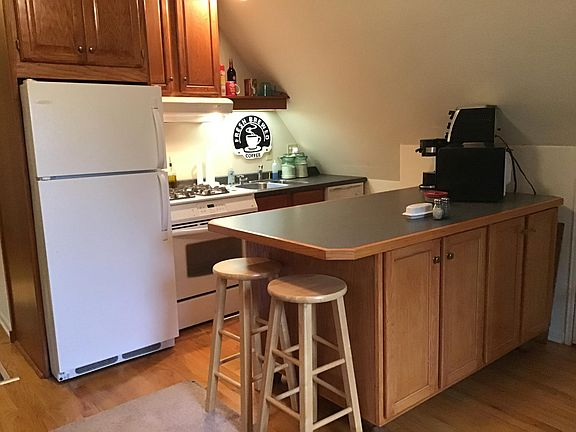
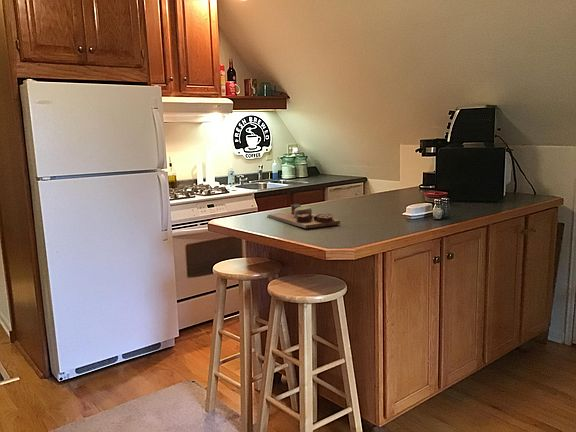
+ cutting board (302, 214)
